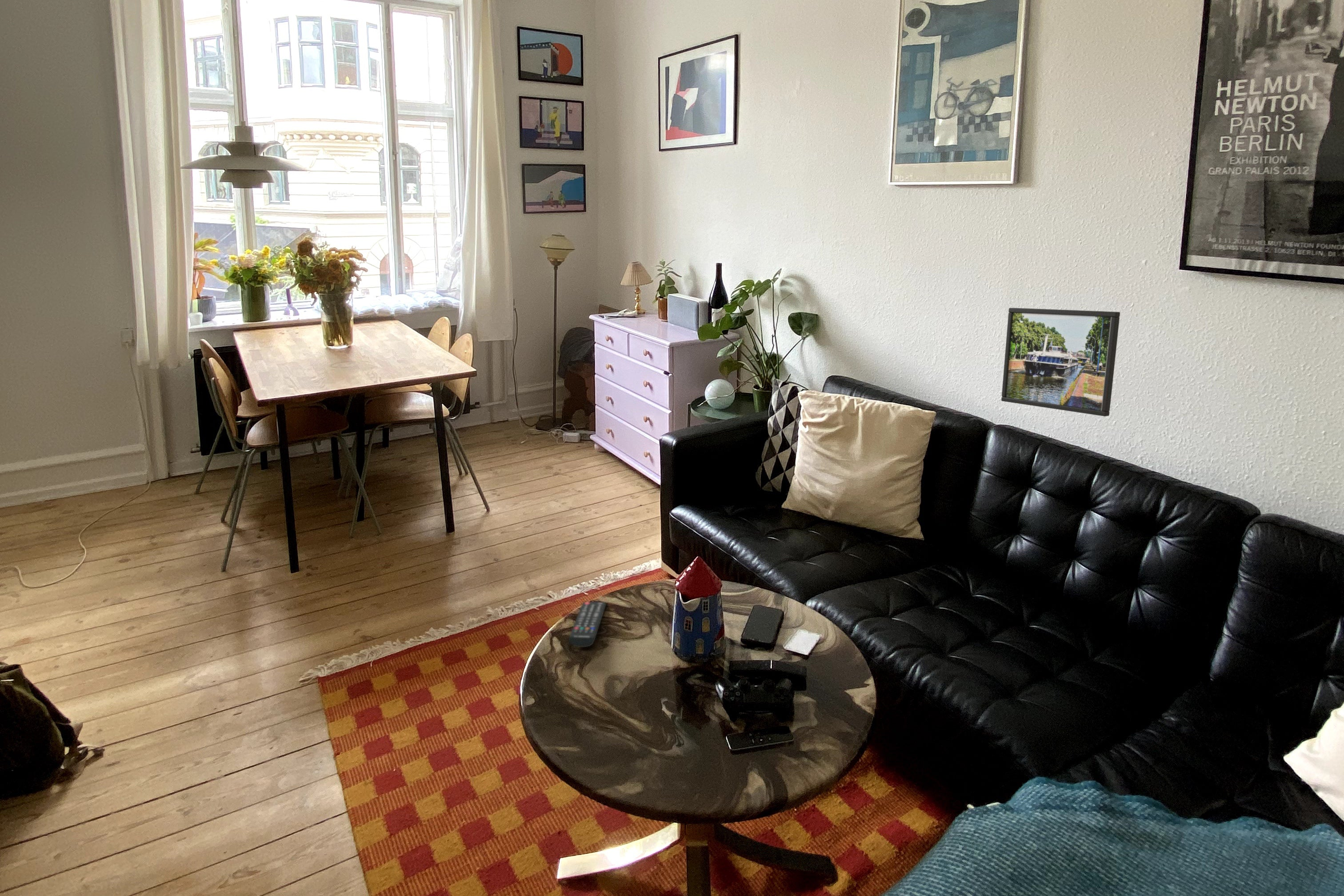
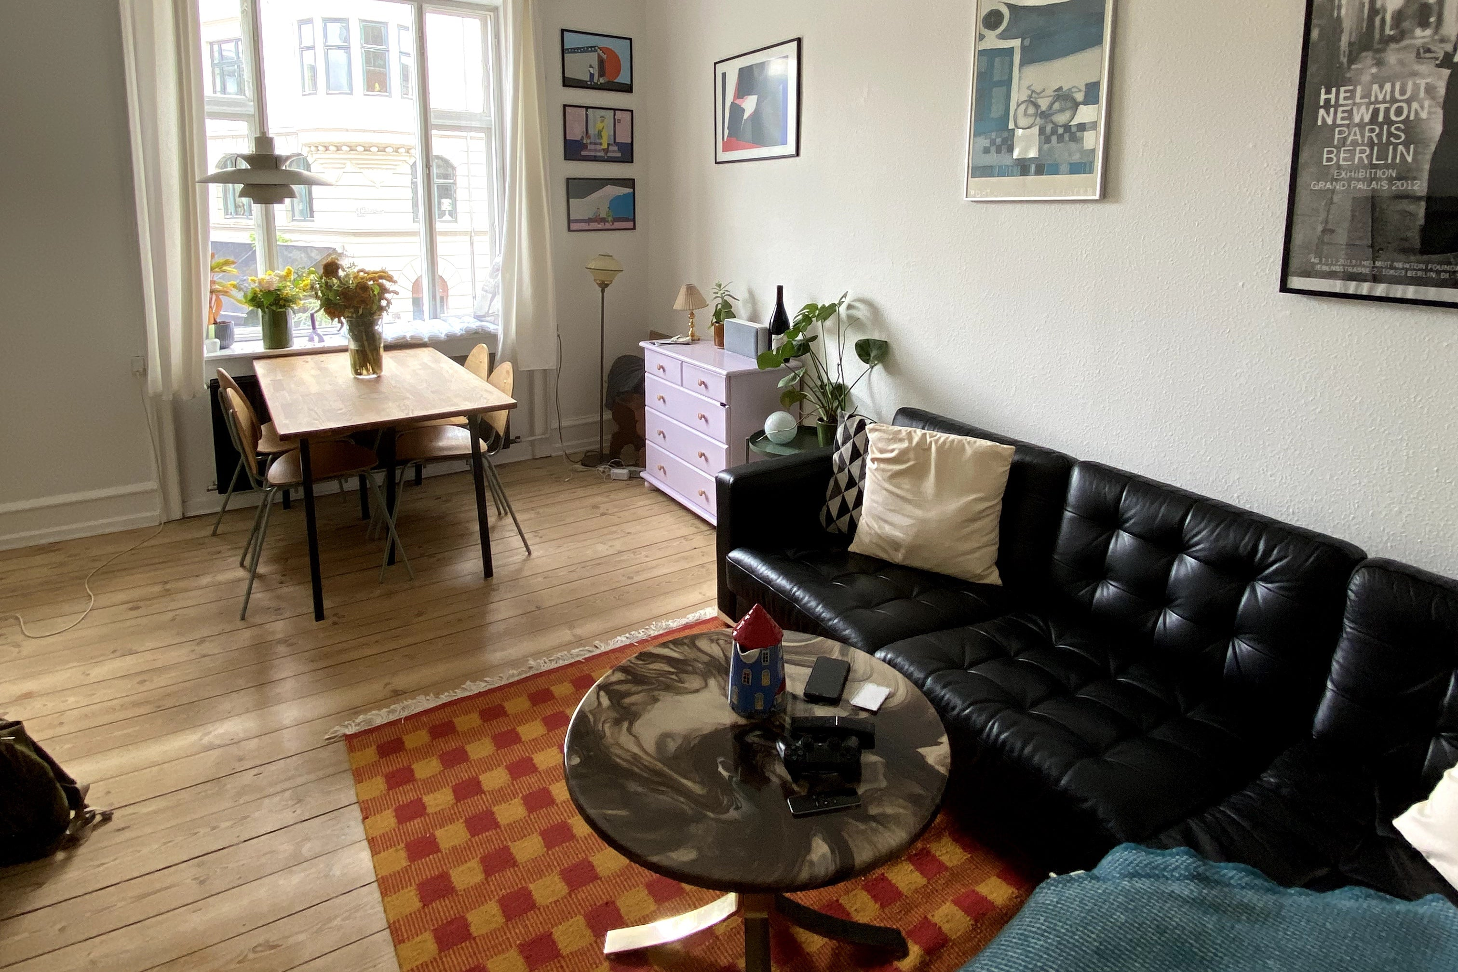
- remote control (588, 622)
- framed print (1056, 359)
